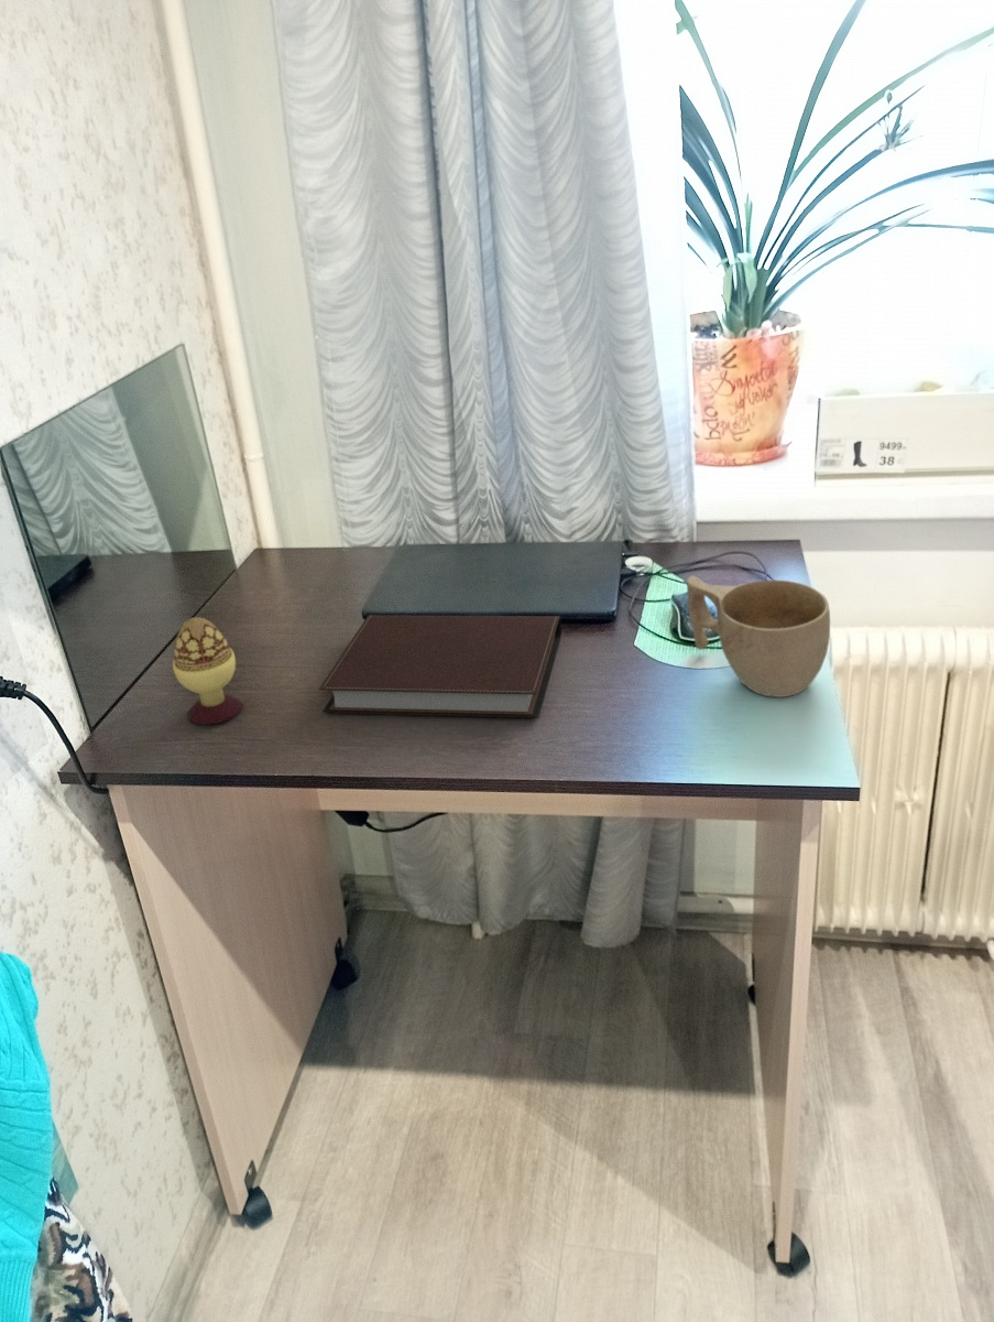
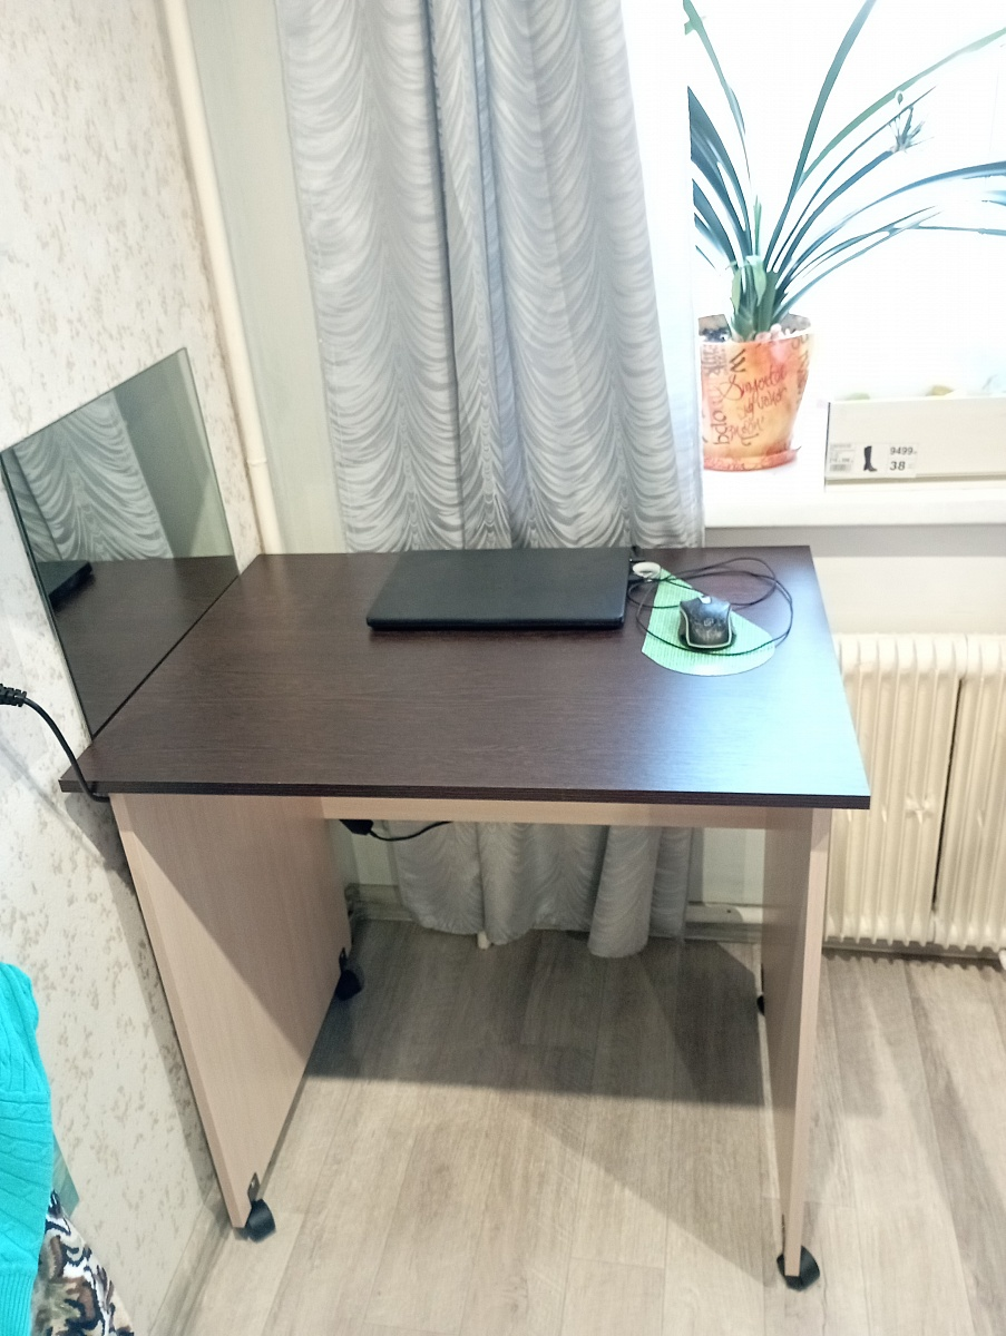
- cup (753, 633)
- decorative egg (205, 665)
- notebook (446, 660)
